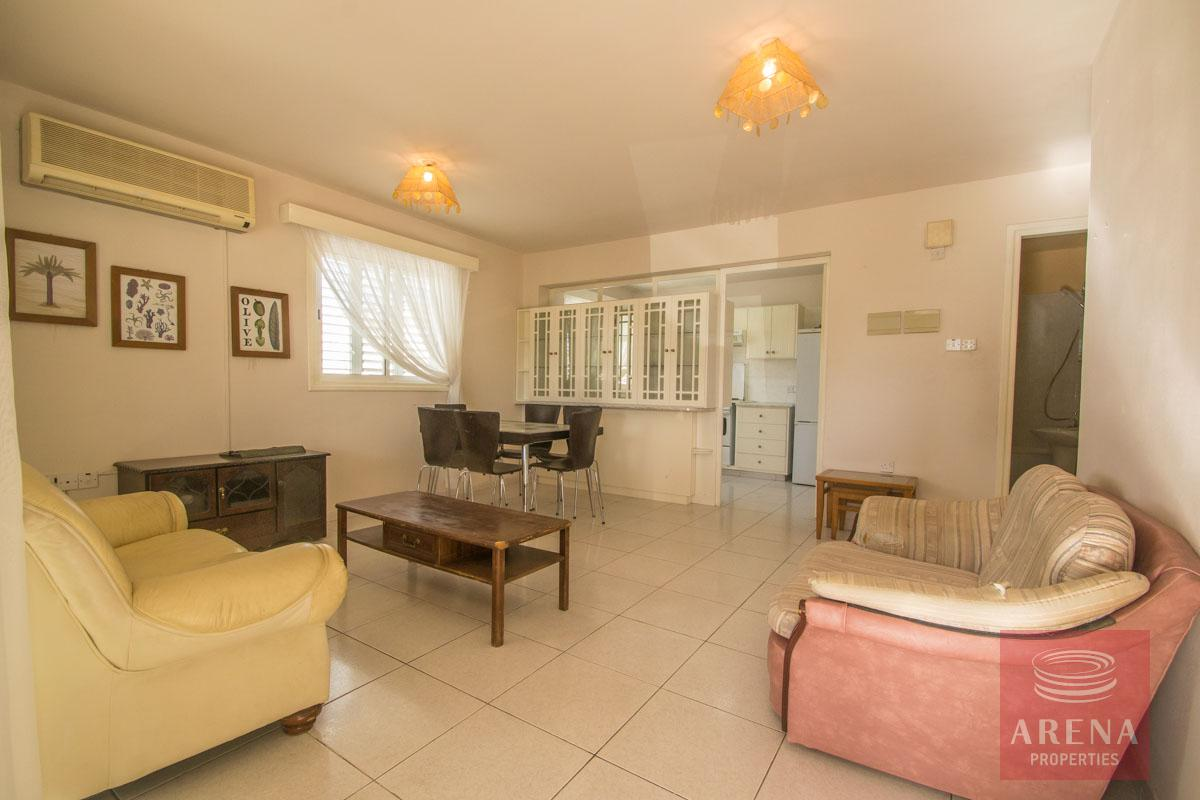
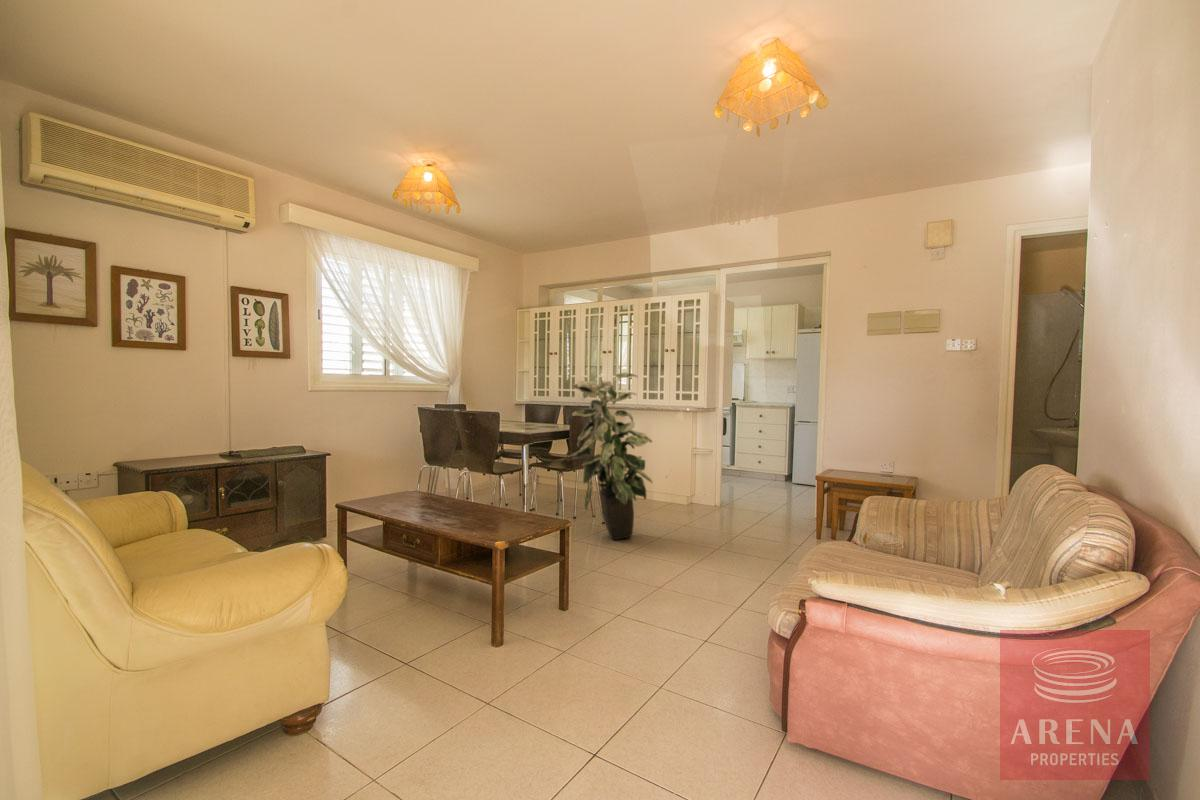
+ indoor plant (614, 456)
